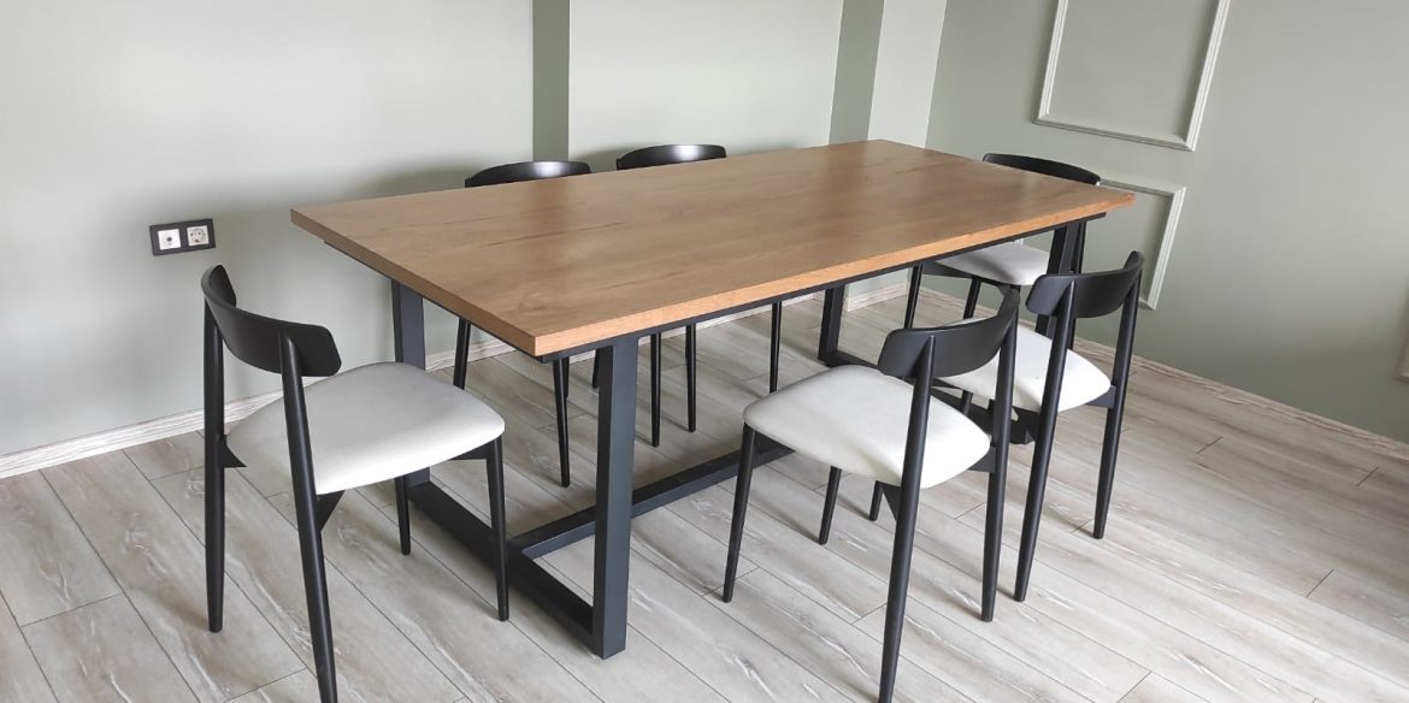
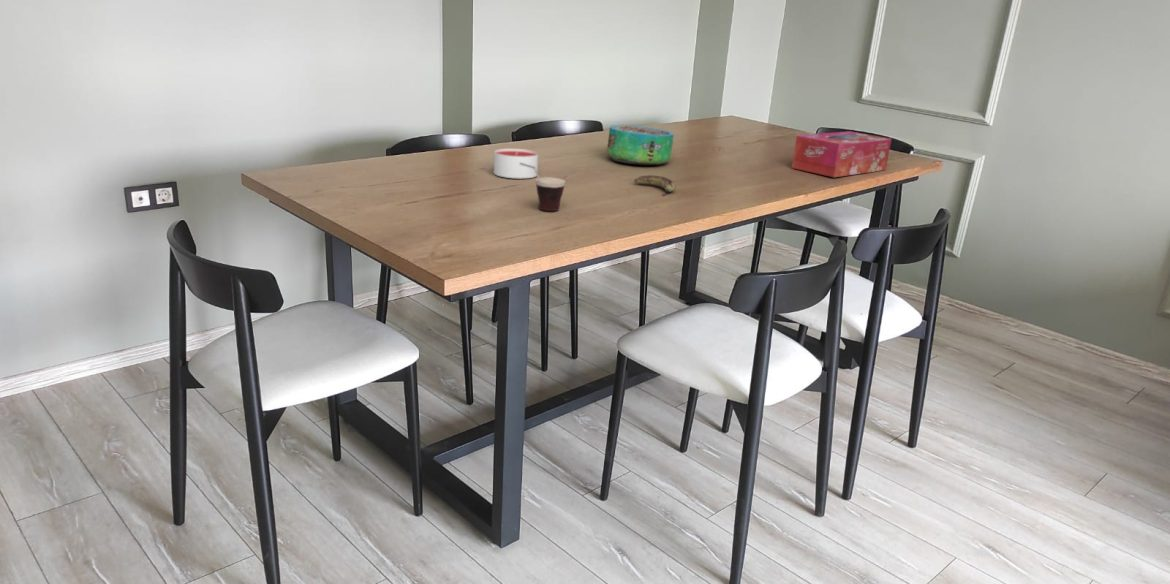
+ cup (540, 186)
+ tissue box (842, 153)
+ candle (515, 162)
+ banana (656, 183)
+ decorative bowl (639, 144)
